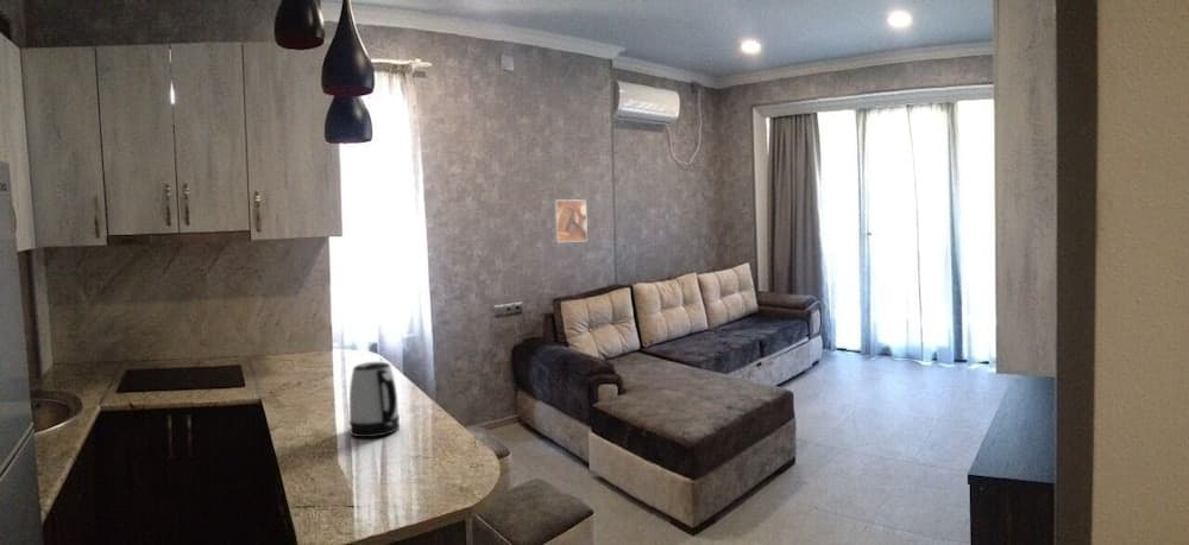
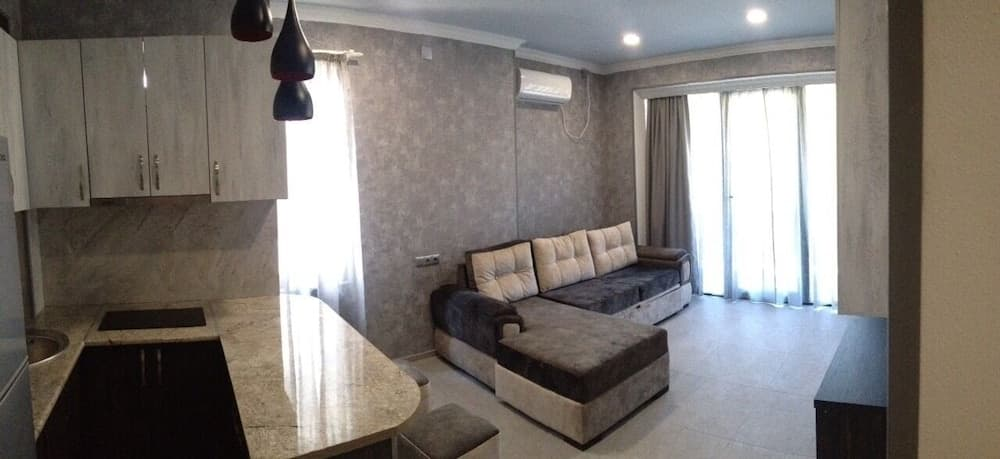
- kettle (376, 398)
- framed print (571, 221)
